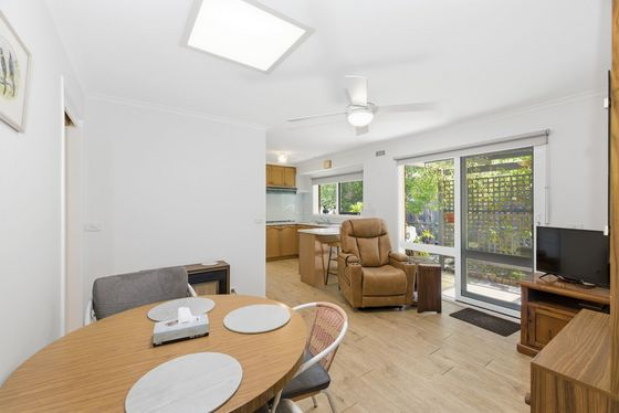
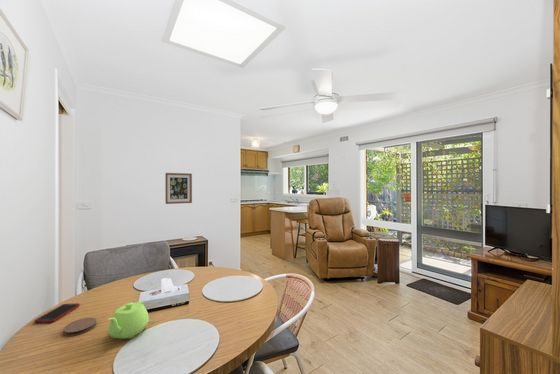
+ coaster (80, 326)
+ cell phone (58, 312)
+ wall art (179, 188)
+ teapot (127, 319)
